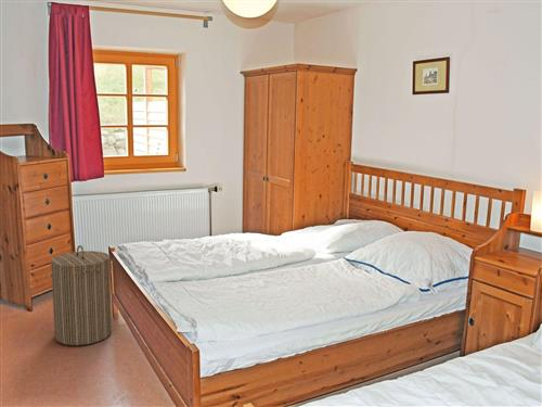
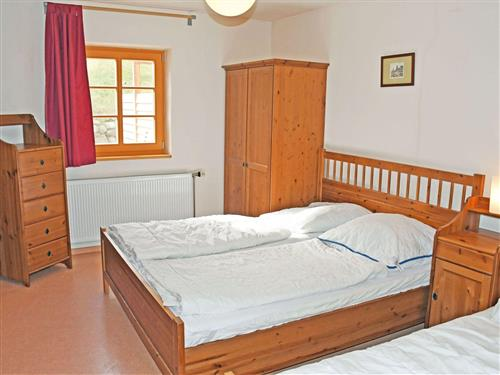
- laundry hamper (81, 290)
